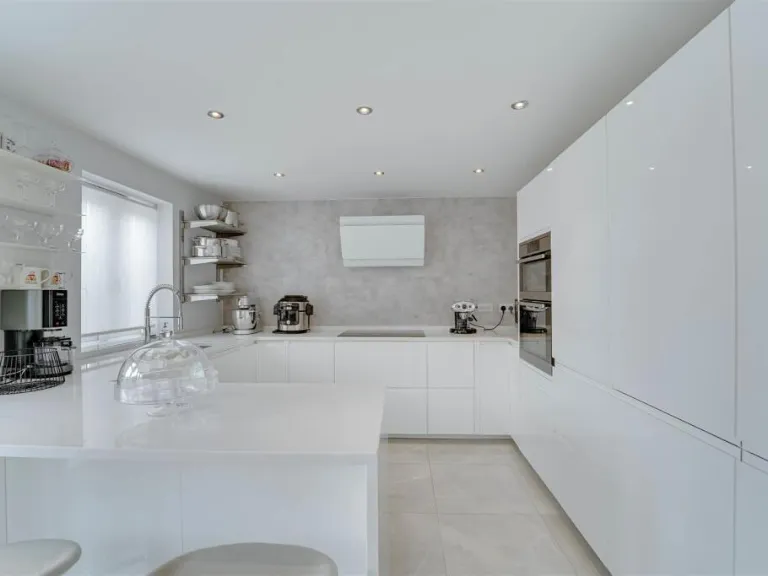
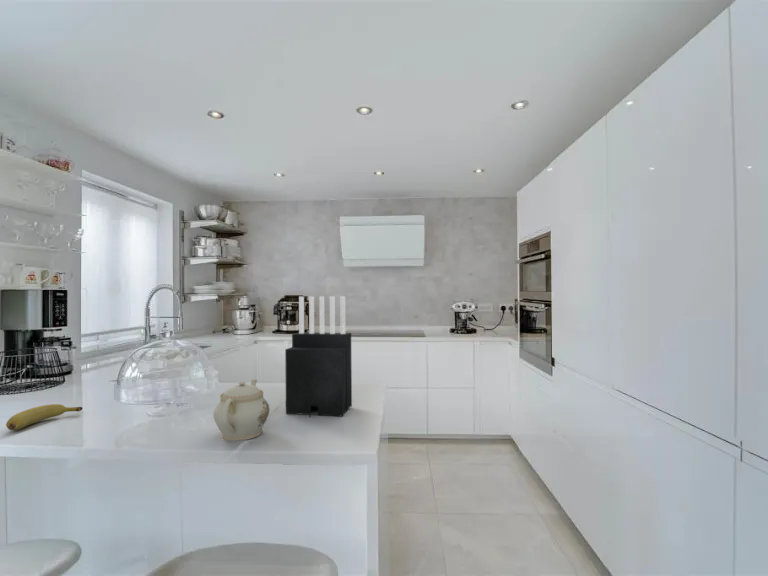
+ teapot (241, 408)
+ knife block (318, 353)
+ banana (40, 416)
